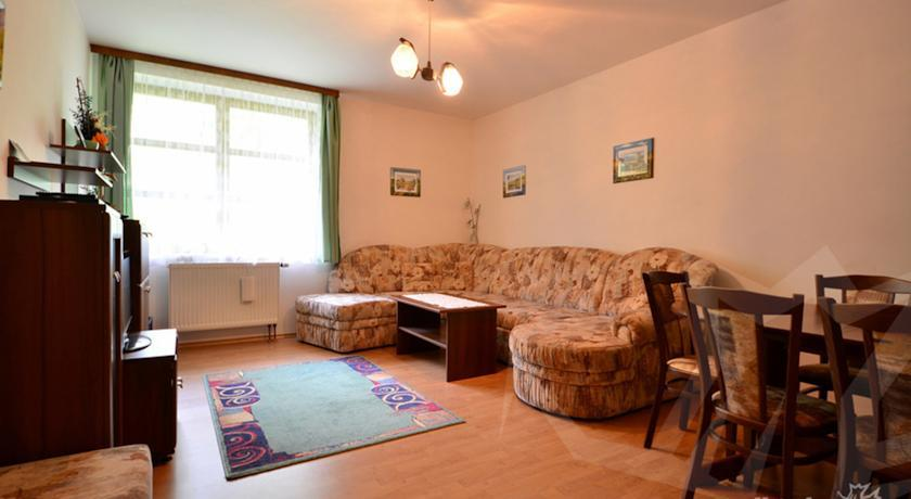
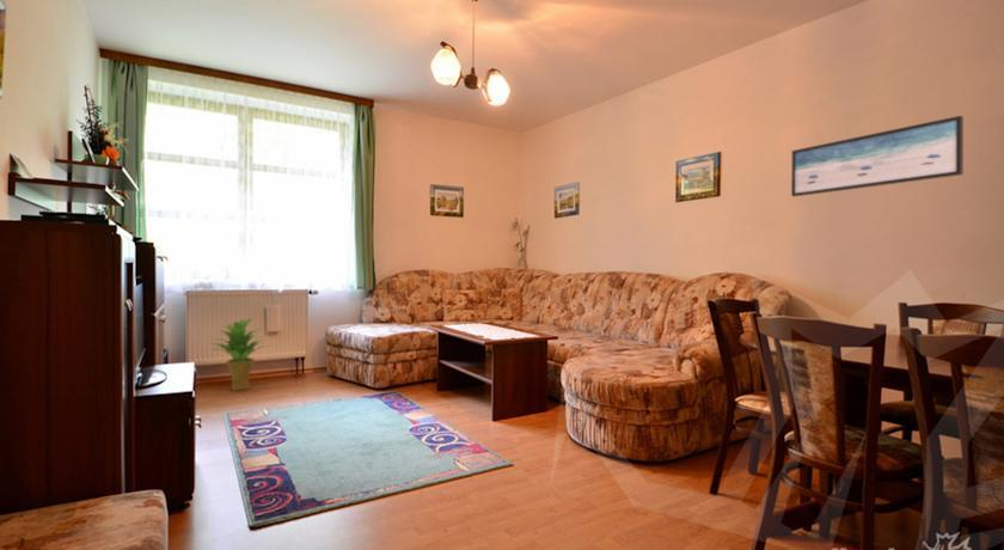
+ wall art (867, 160)
+ potted plant (240, 353)
